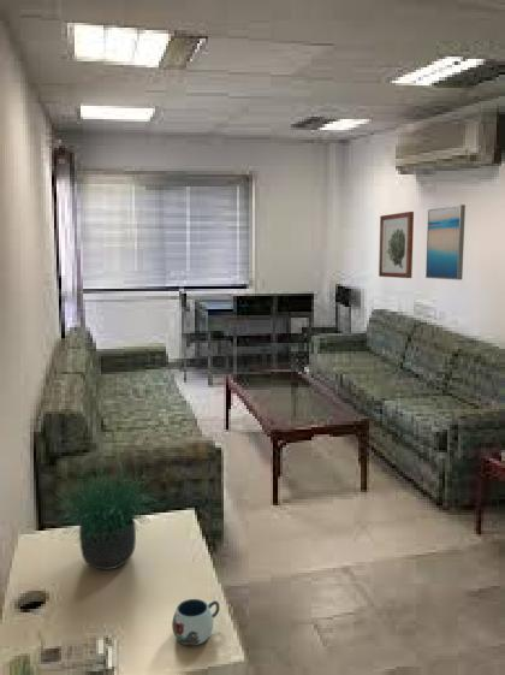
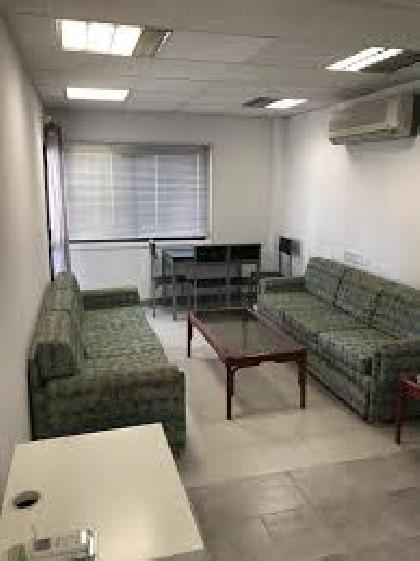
- potted plant (107, 502)
- wall art (394, 245)
- mug (197, 618)
- wall art (444, 243)
